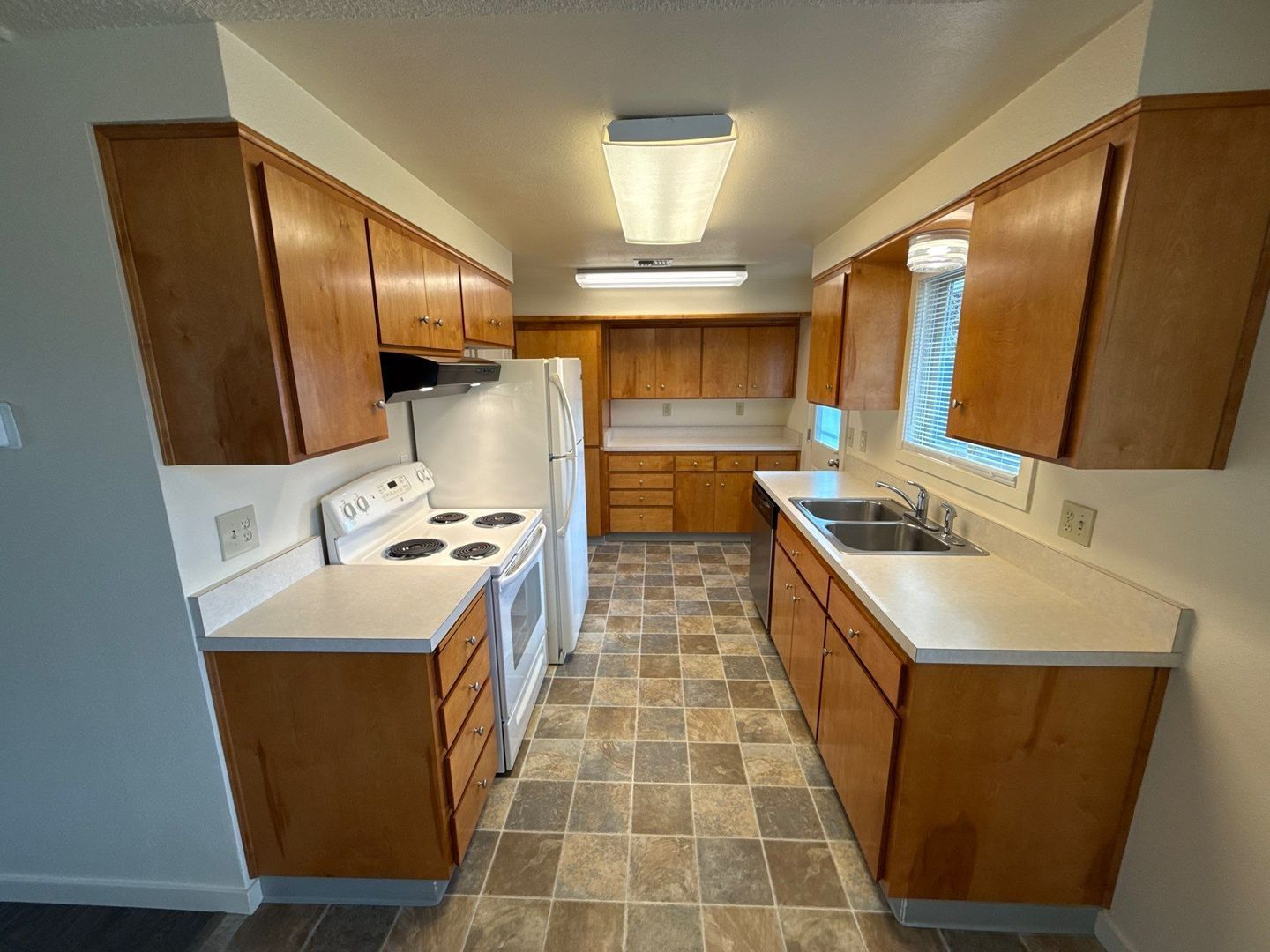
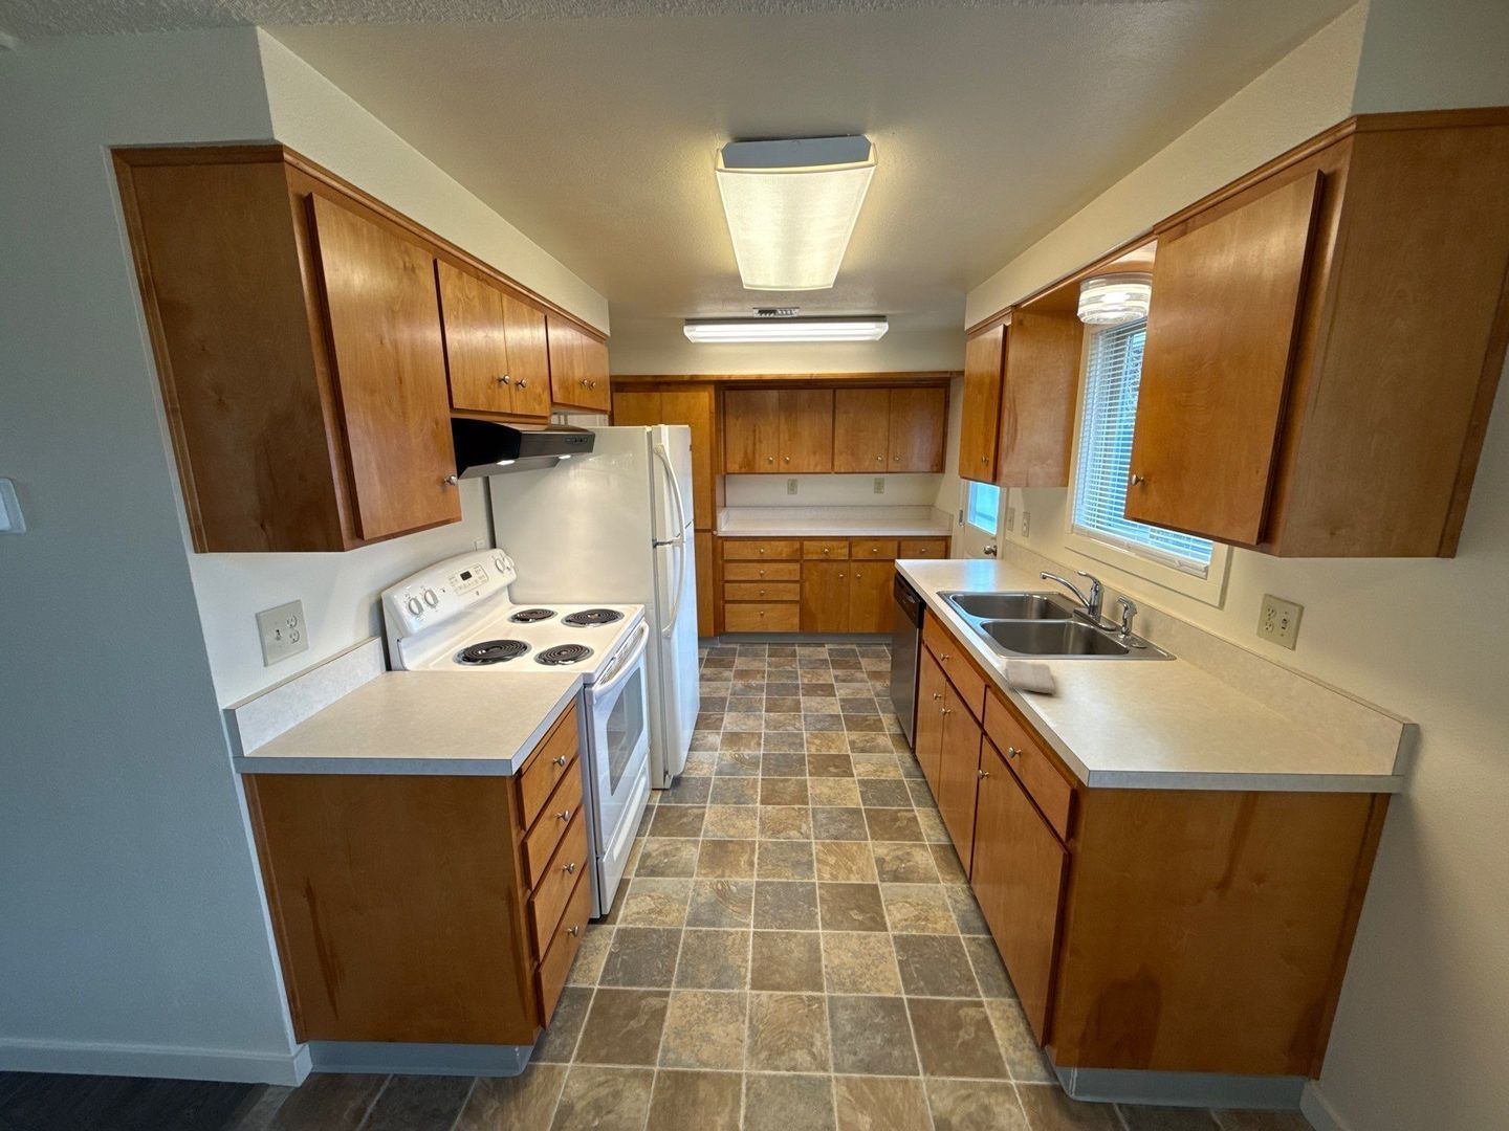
+ washcloth (1029, 675)
